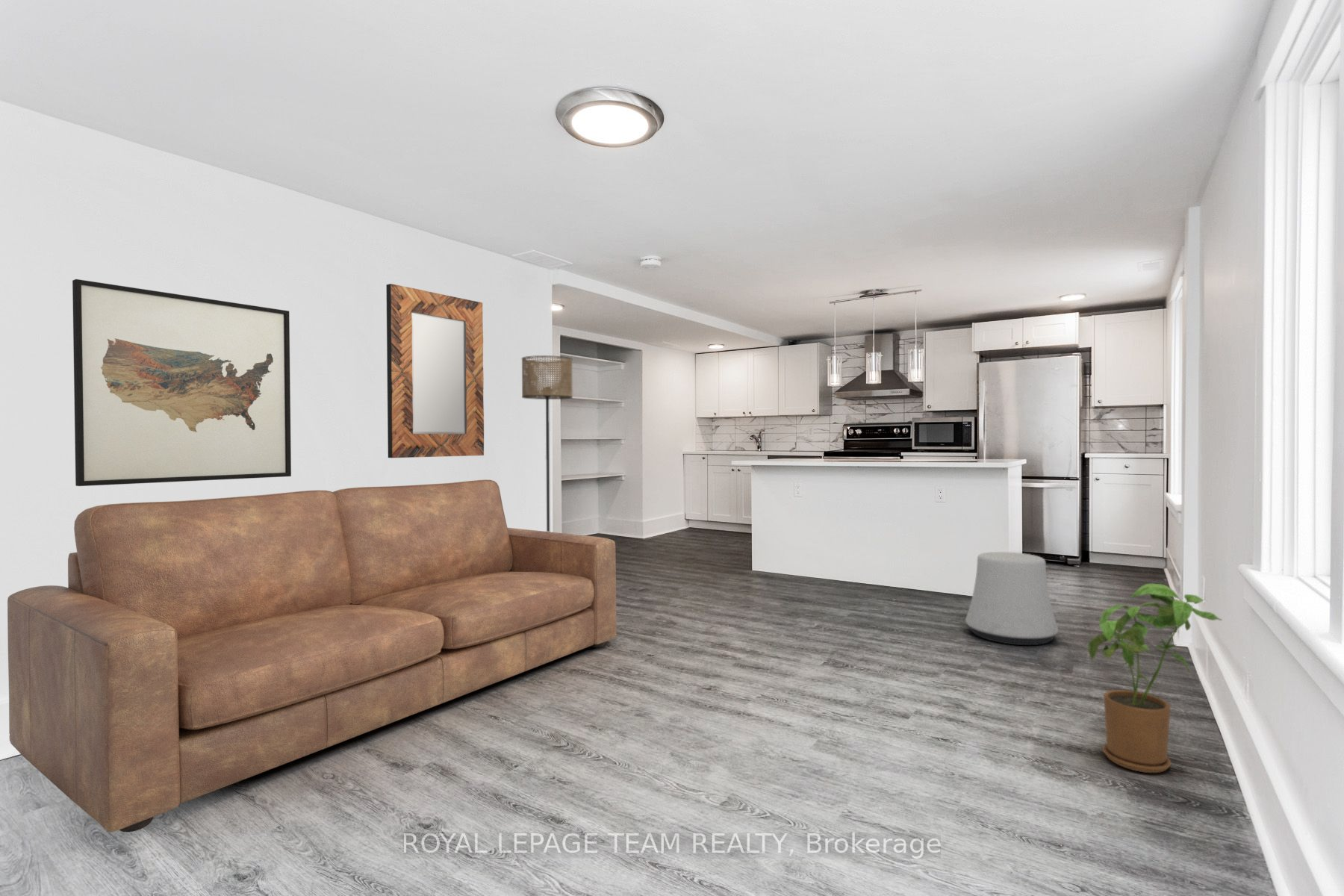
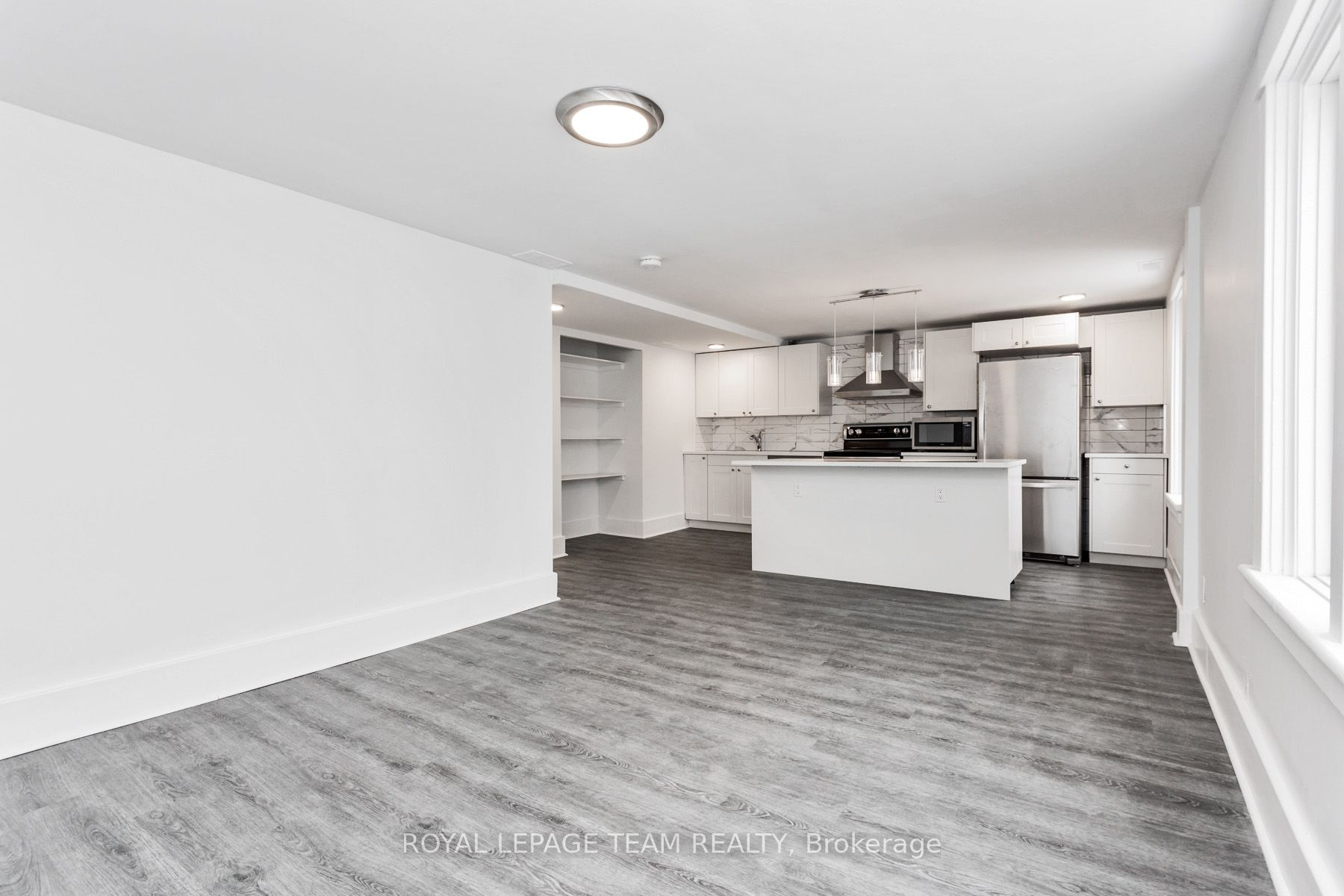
- wall art (193, 389)
- stool (1010, 595)
- floor lamp (547, 486)
- sofa (378, 591)
- house plant (1137, 673)
- home mirror (438, 375)
